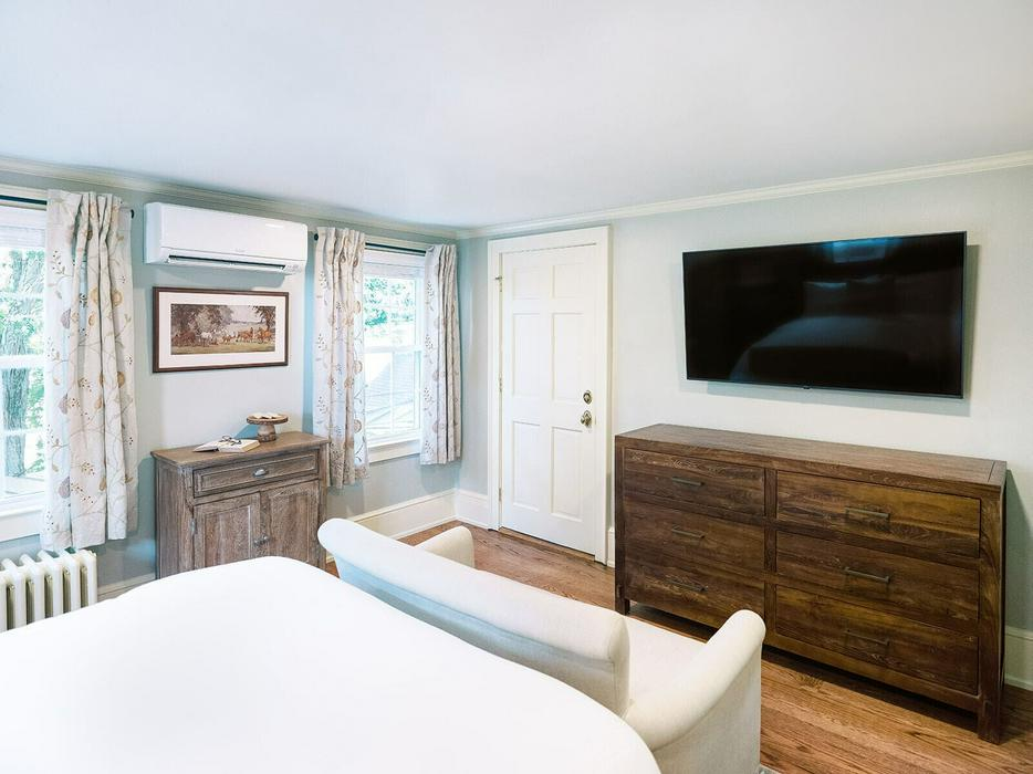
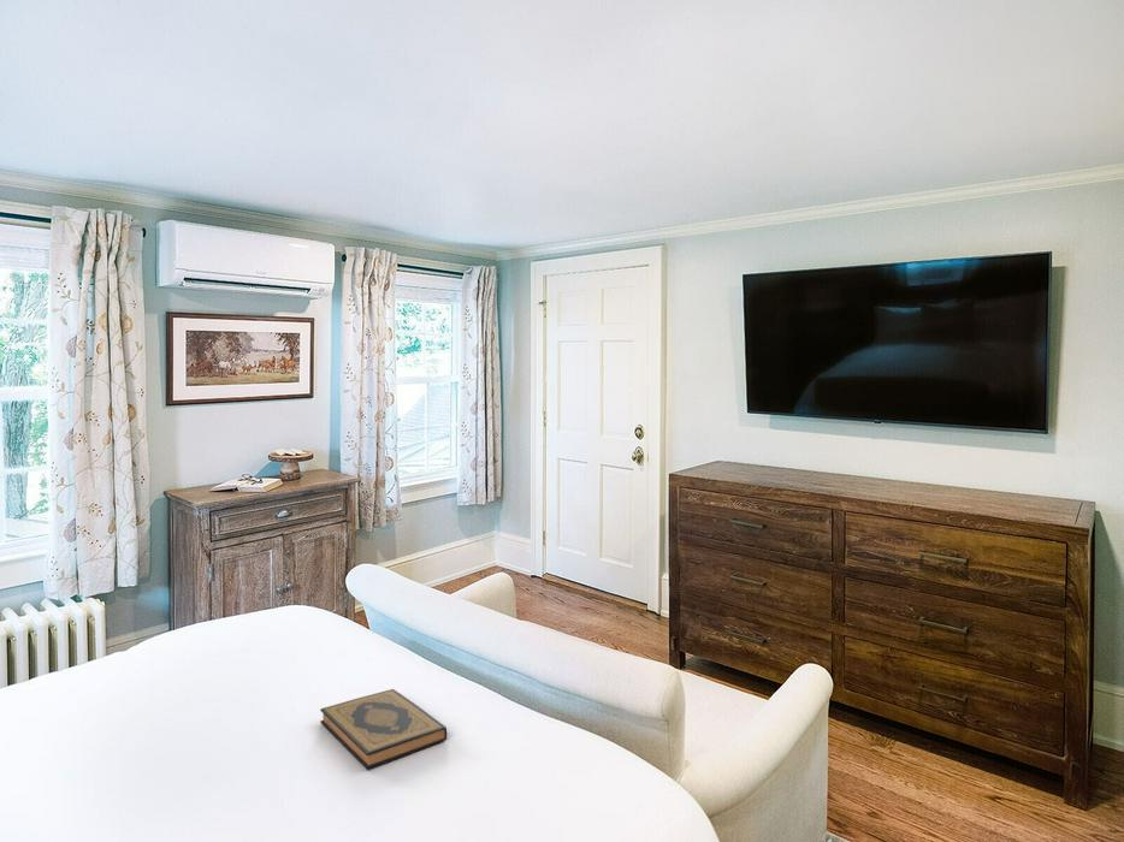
+ hardback book (381, 723)
